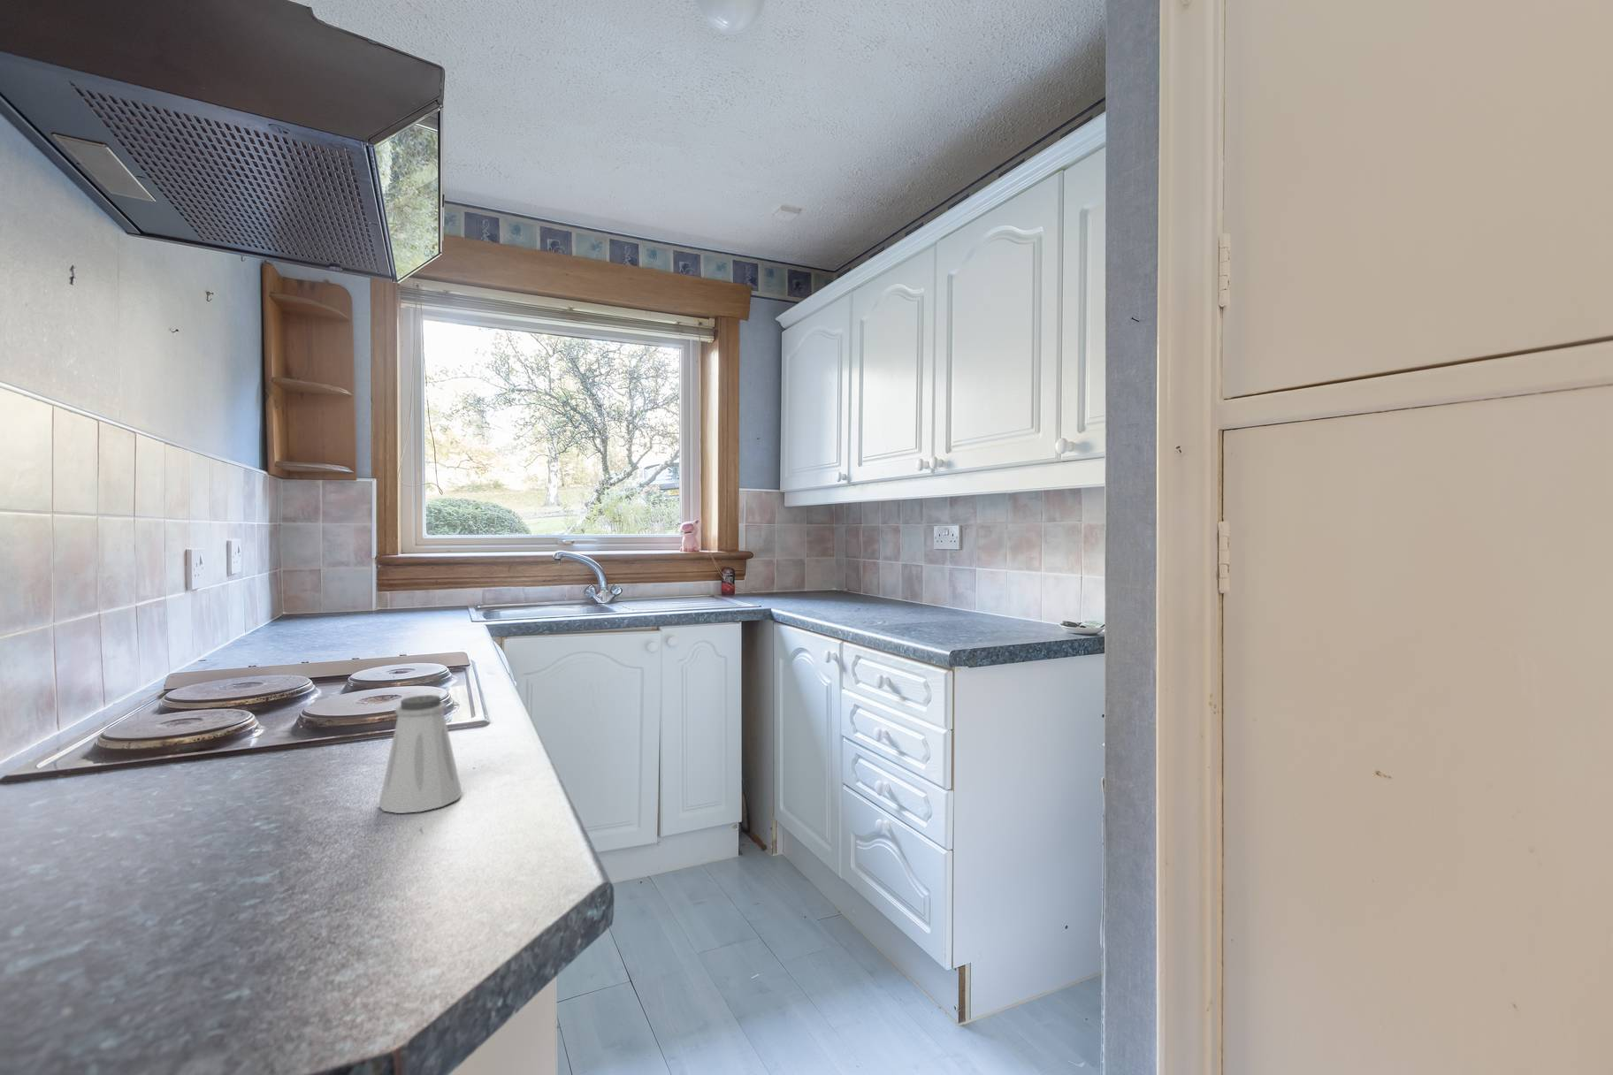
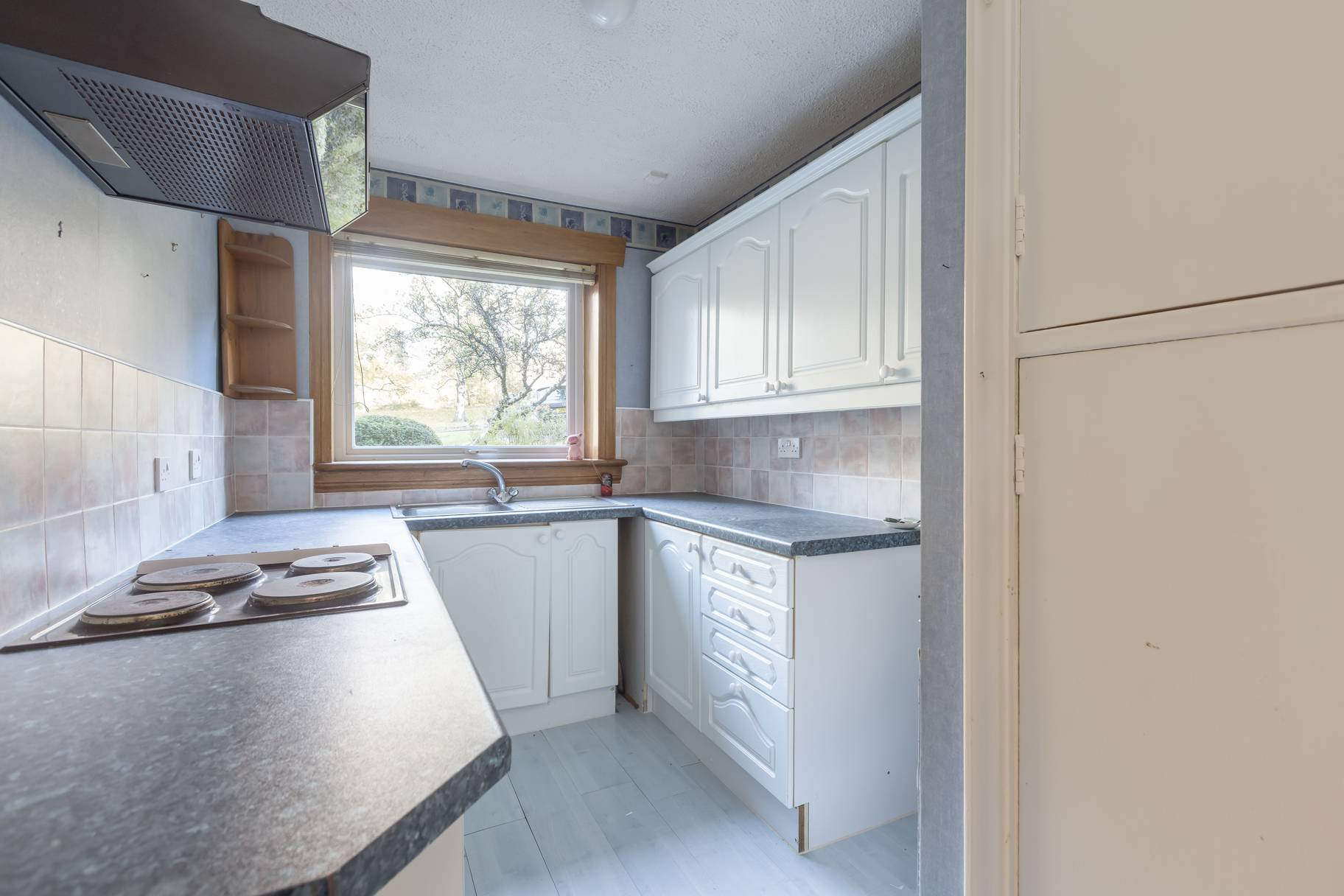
- saltshaker (421, 749)
